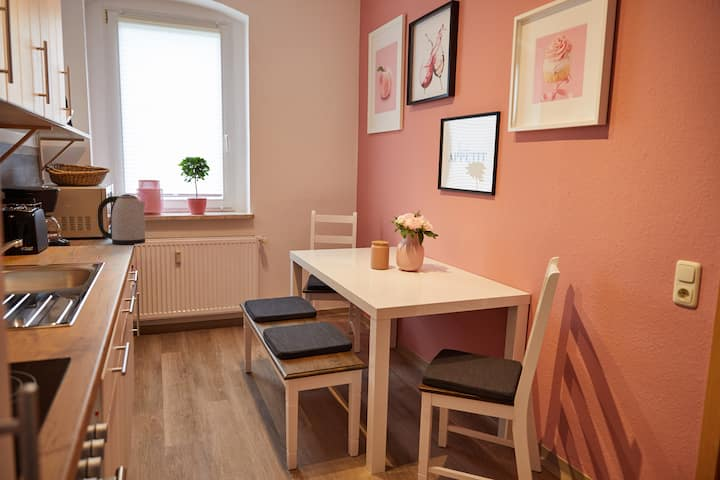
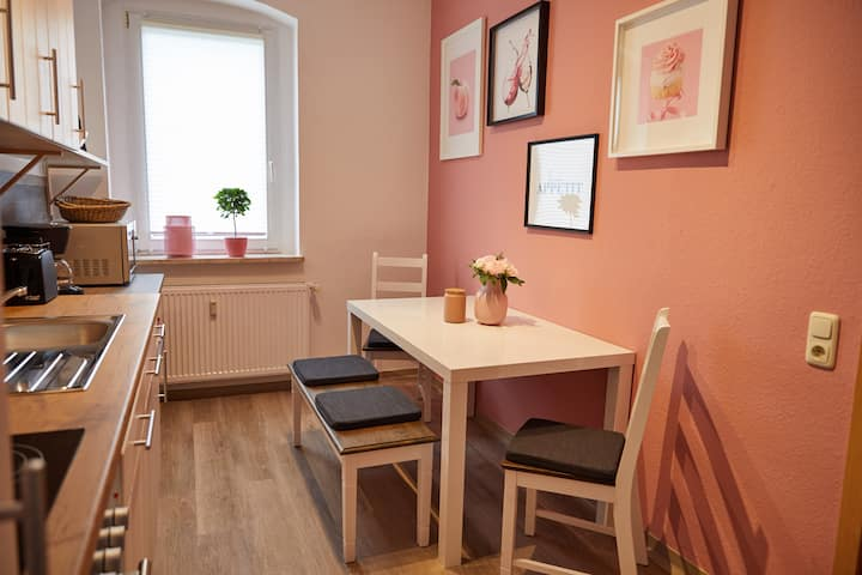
- kettle (121, 218)
